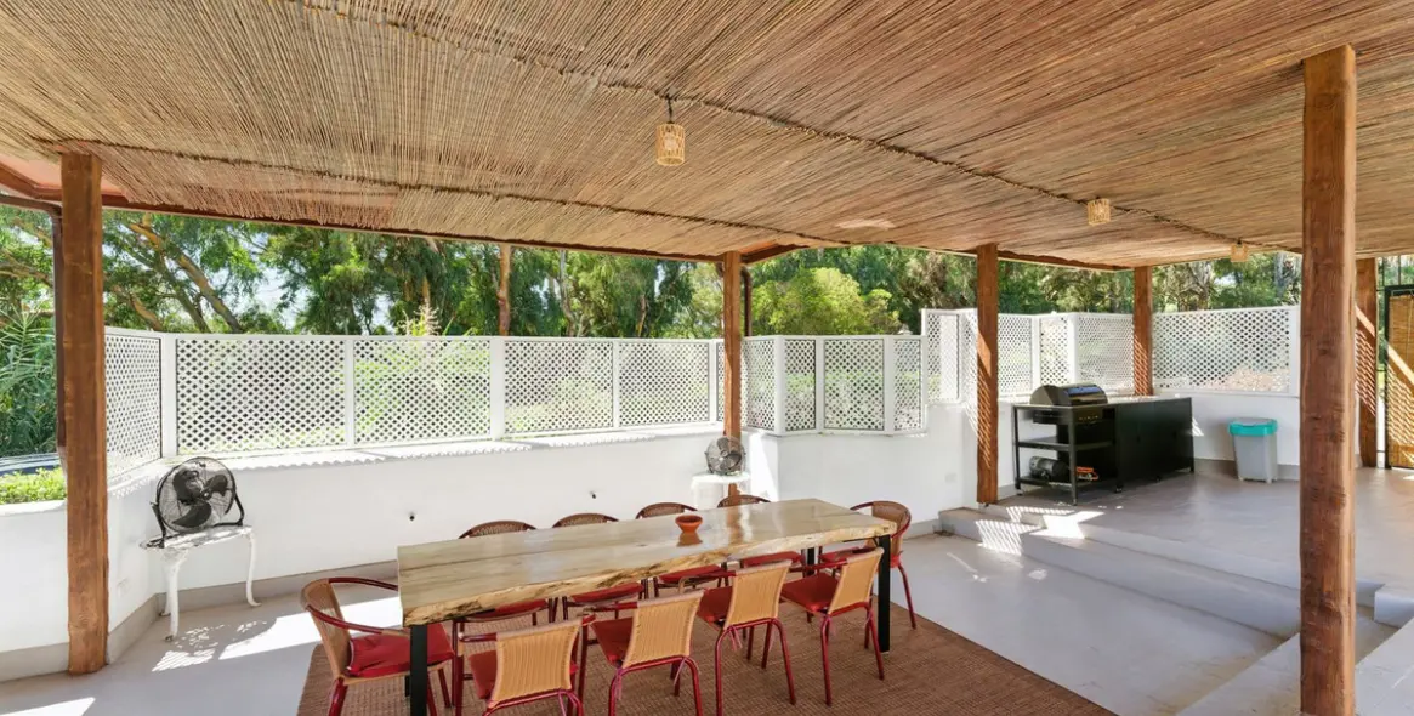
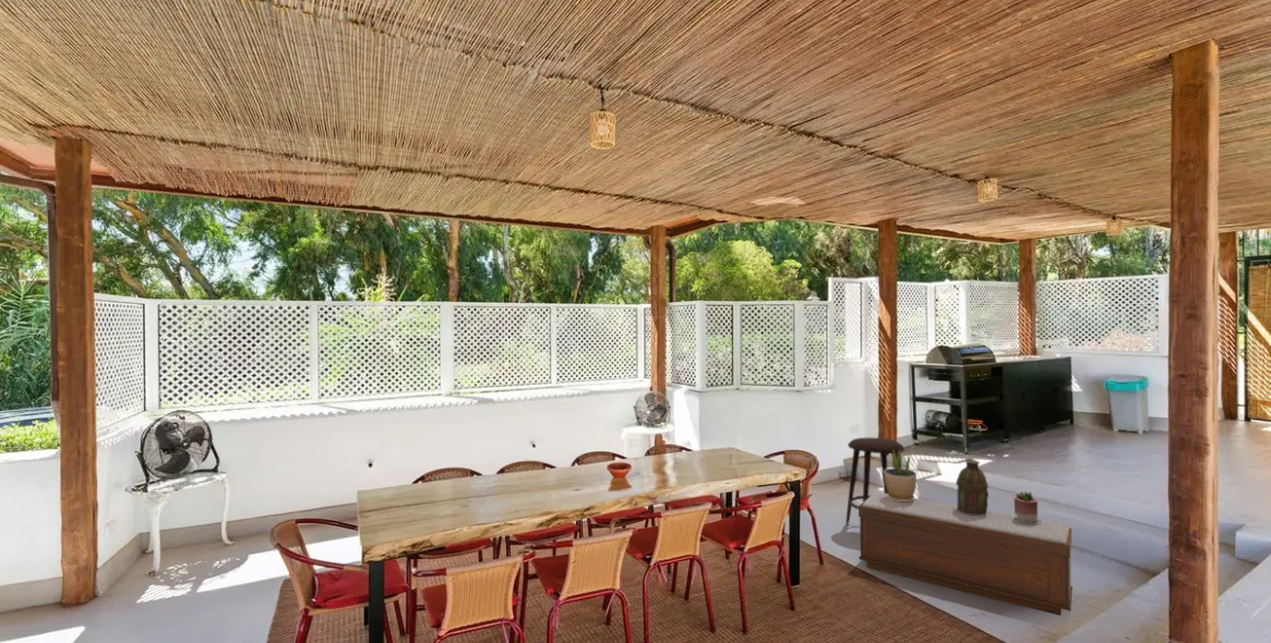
+ stool (868, 486)
+ potted plant (899, 470)
+ lantern (971, 484)
+ bench (959, 545)
+ succulent planter (1026, 506)
